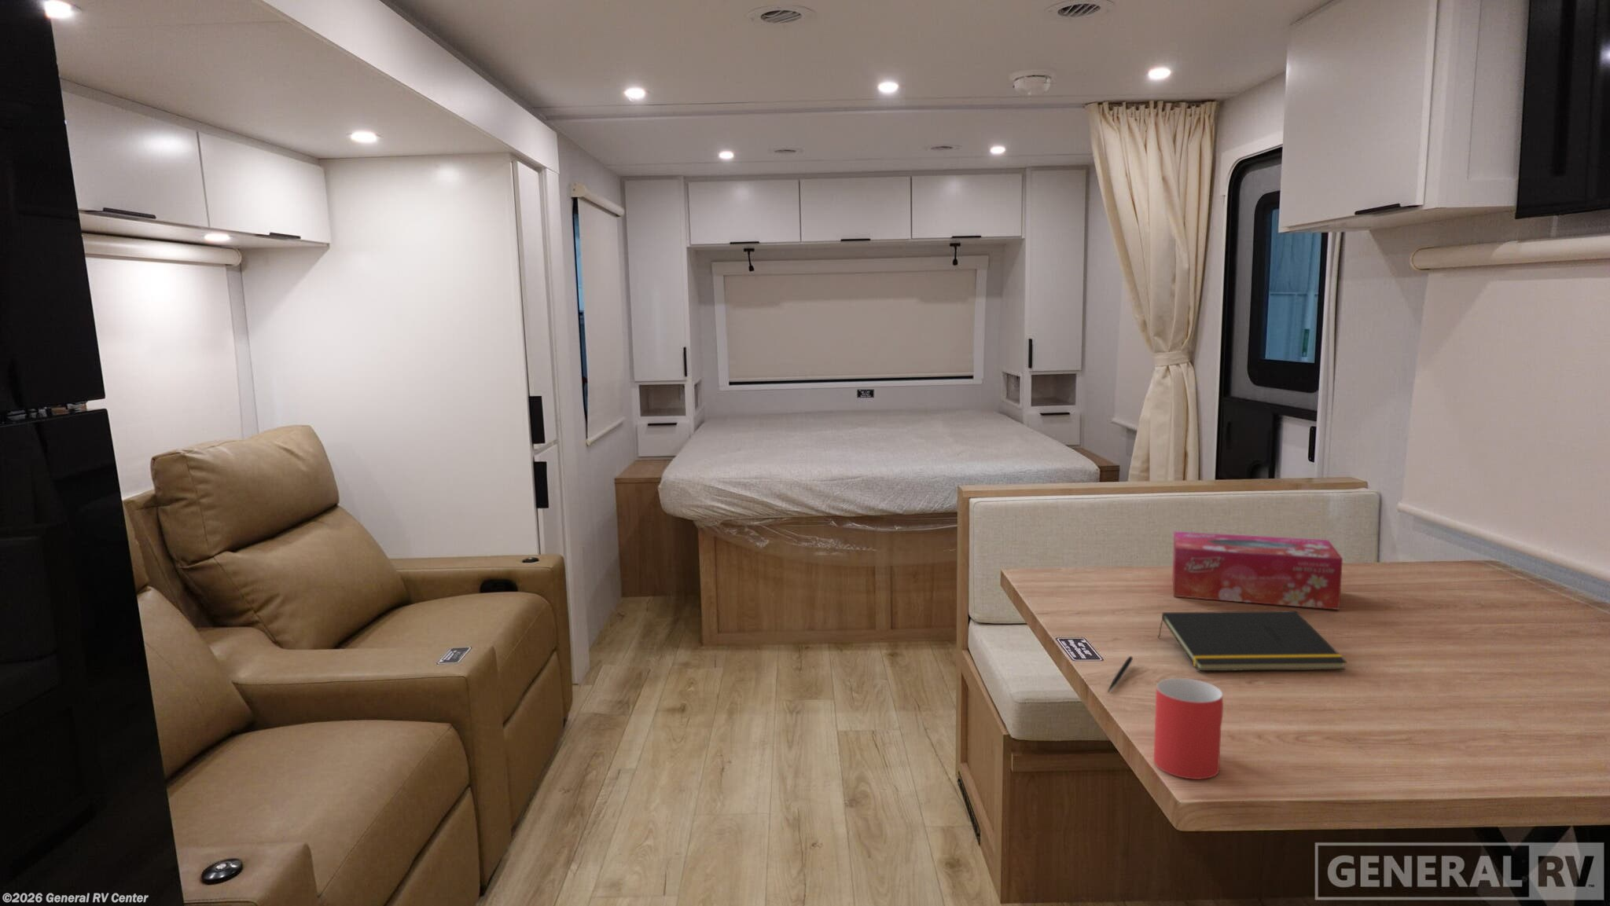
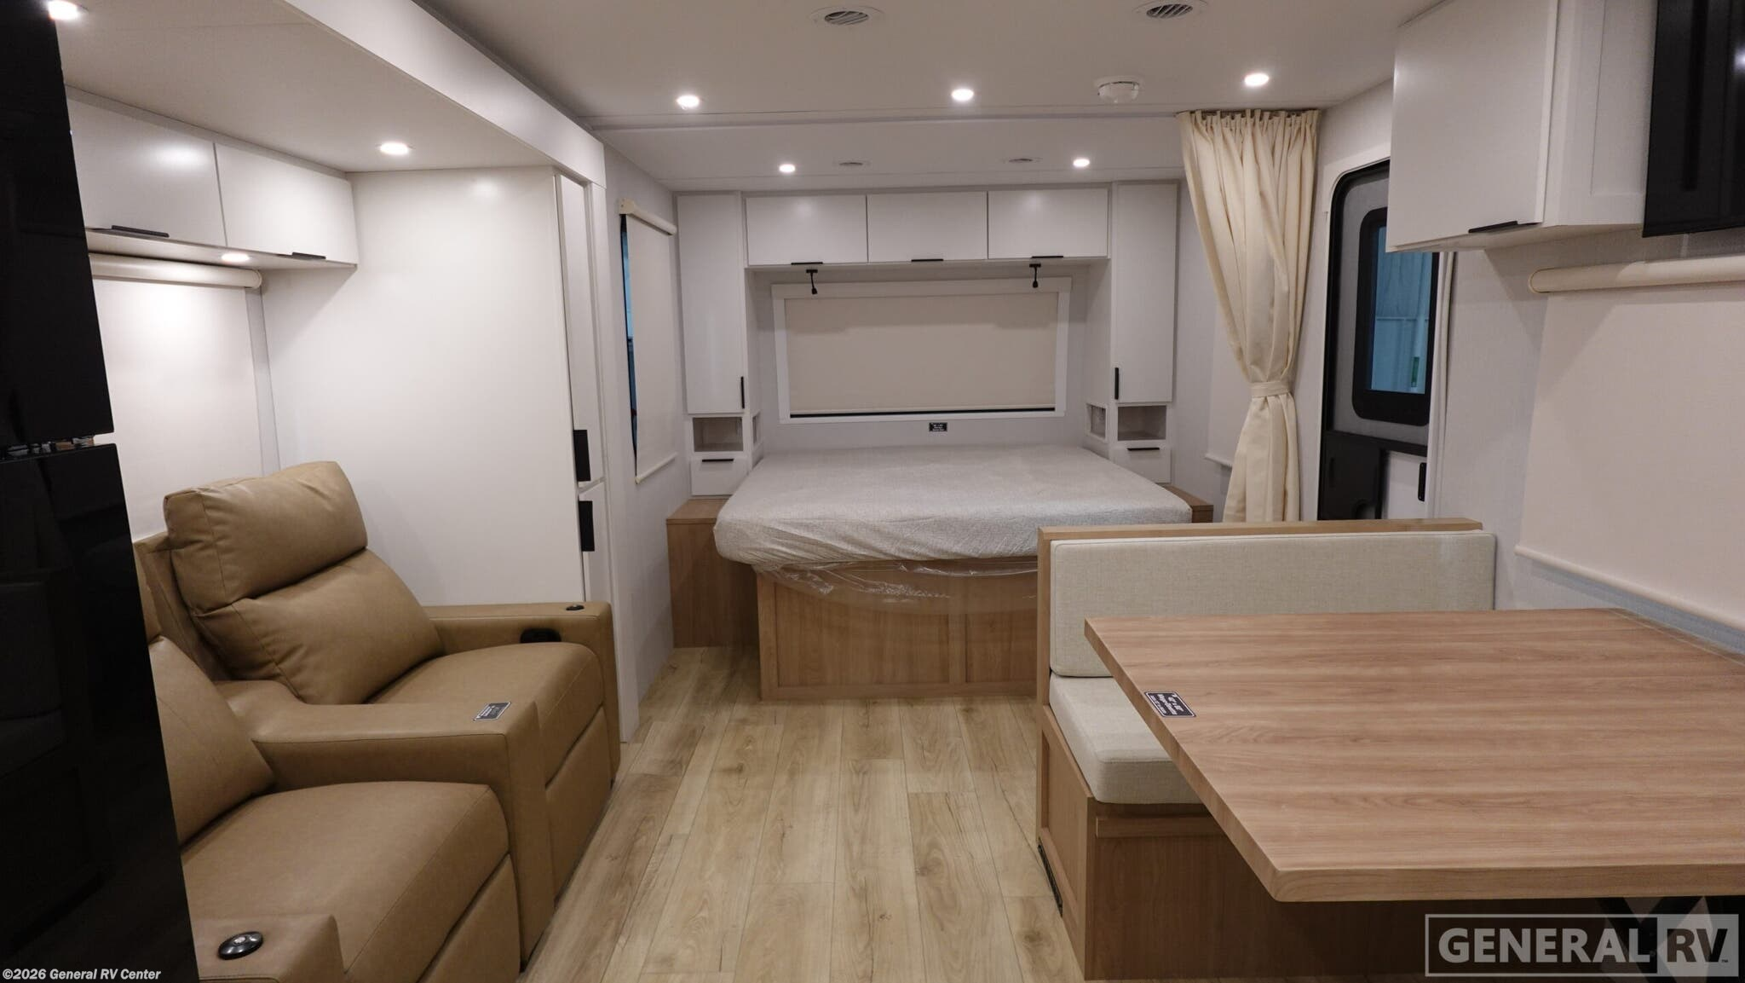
- notepad (1250, 639)
- mug (1196, 723)
- pen (1119, 673)
- tissue box (1252, 567)
